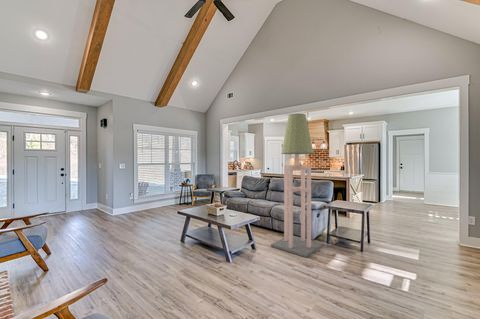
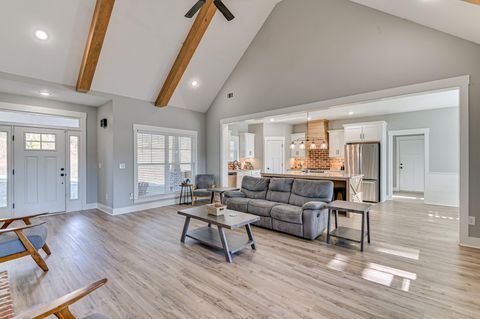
- floor lamp (301, 180)
